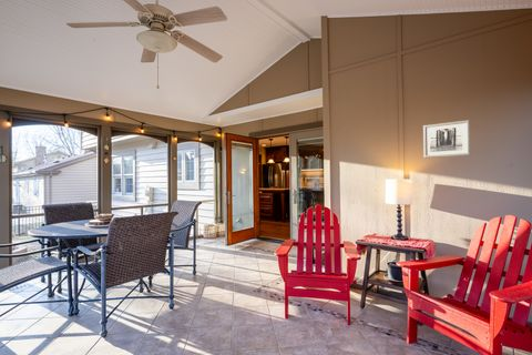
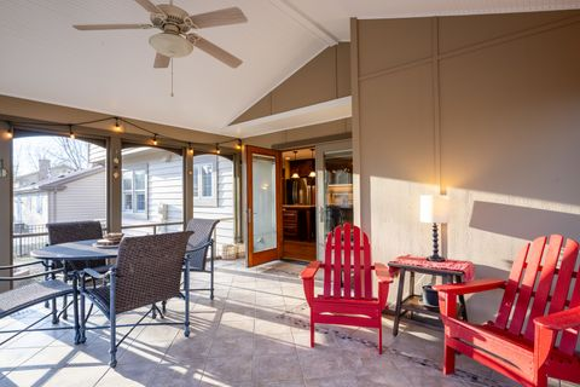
- wall art (446, 140)
